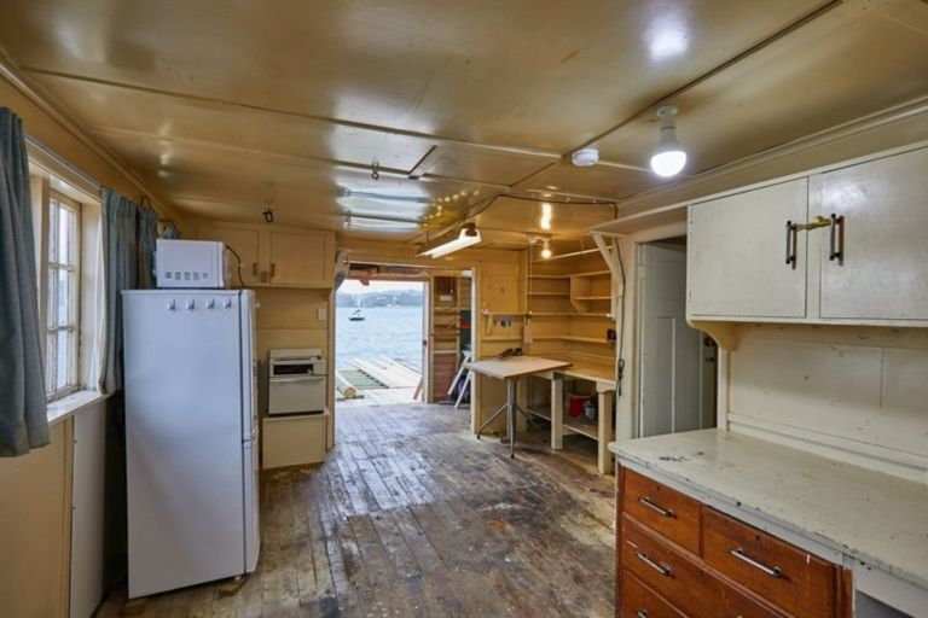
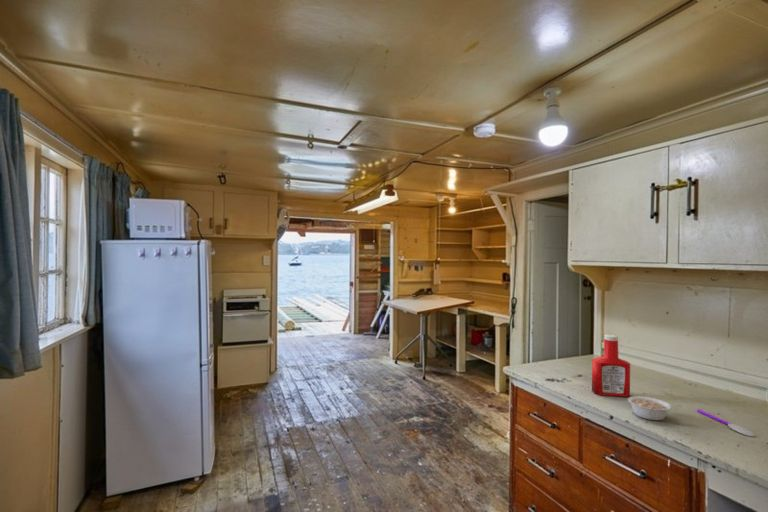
+ spoon (723, 421)
+ legume (650, 407)
+ soap bottle (610, 364)
